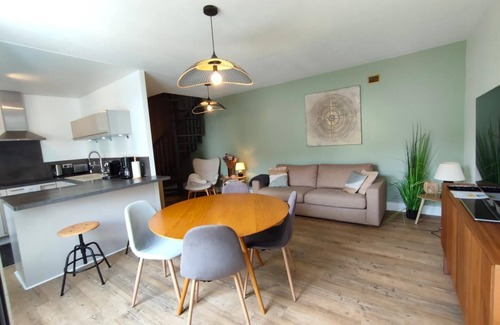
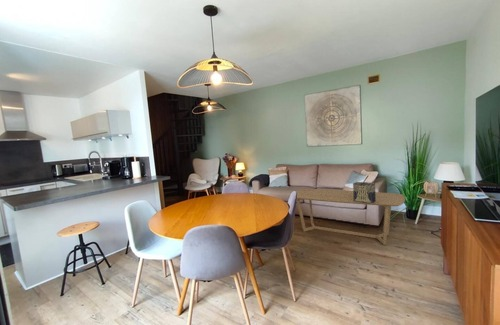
+ decorative box (364, 192)
+ coffee table (342, 202)
